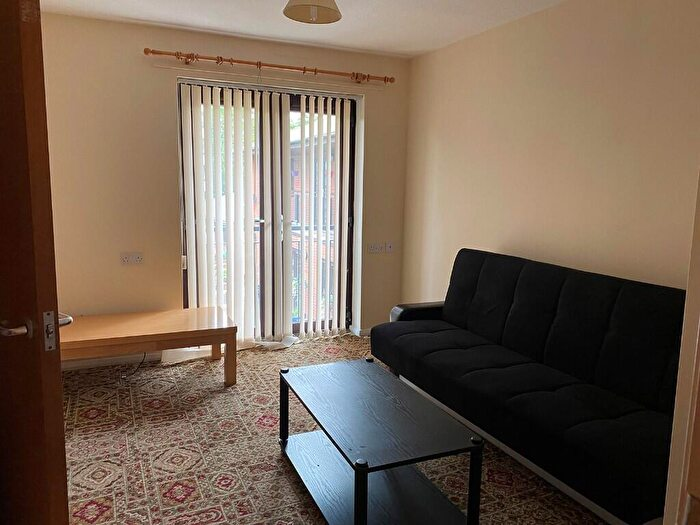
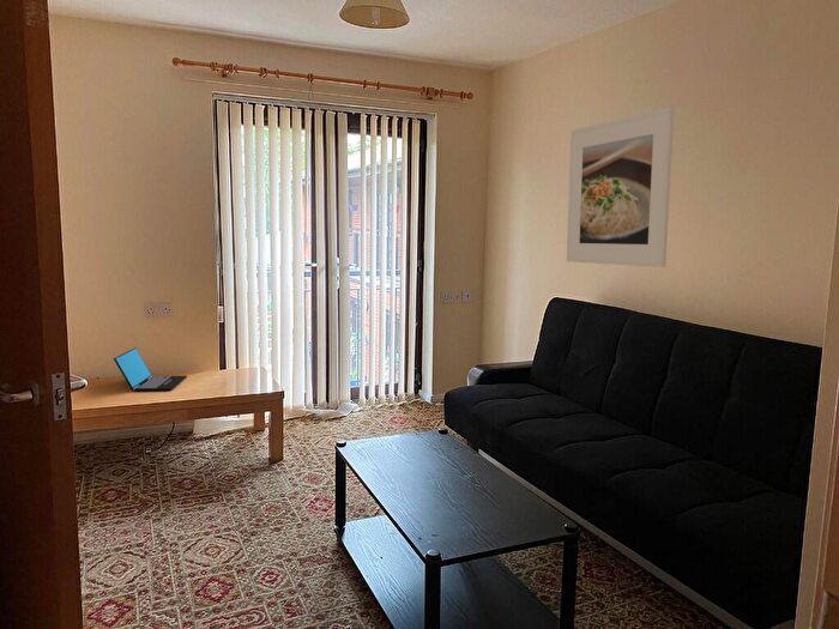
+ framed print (614, 193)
+ laptop (147, 369)
